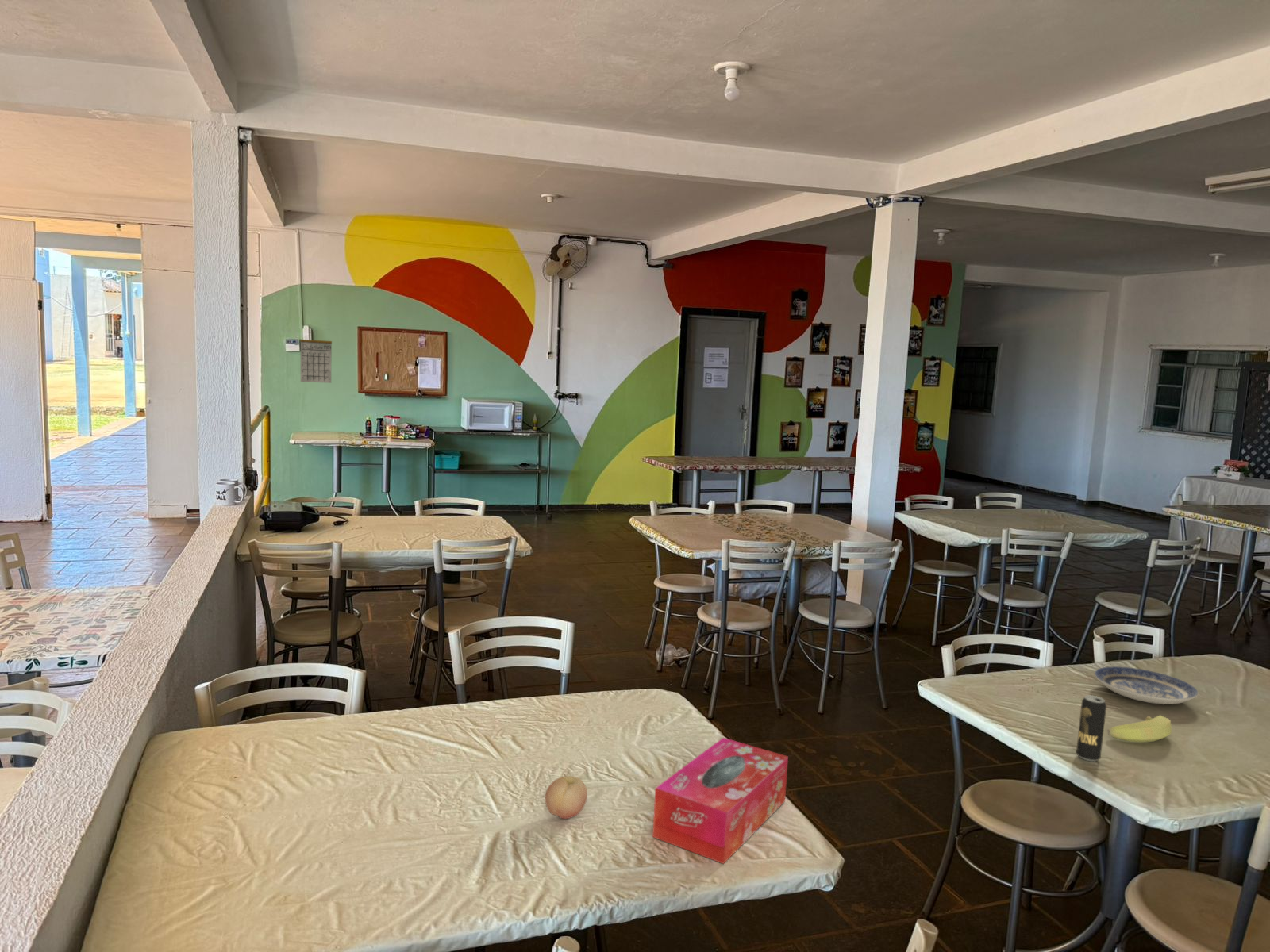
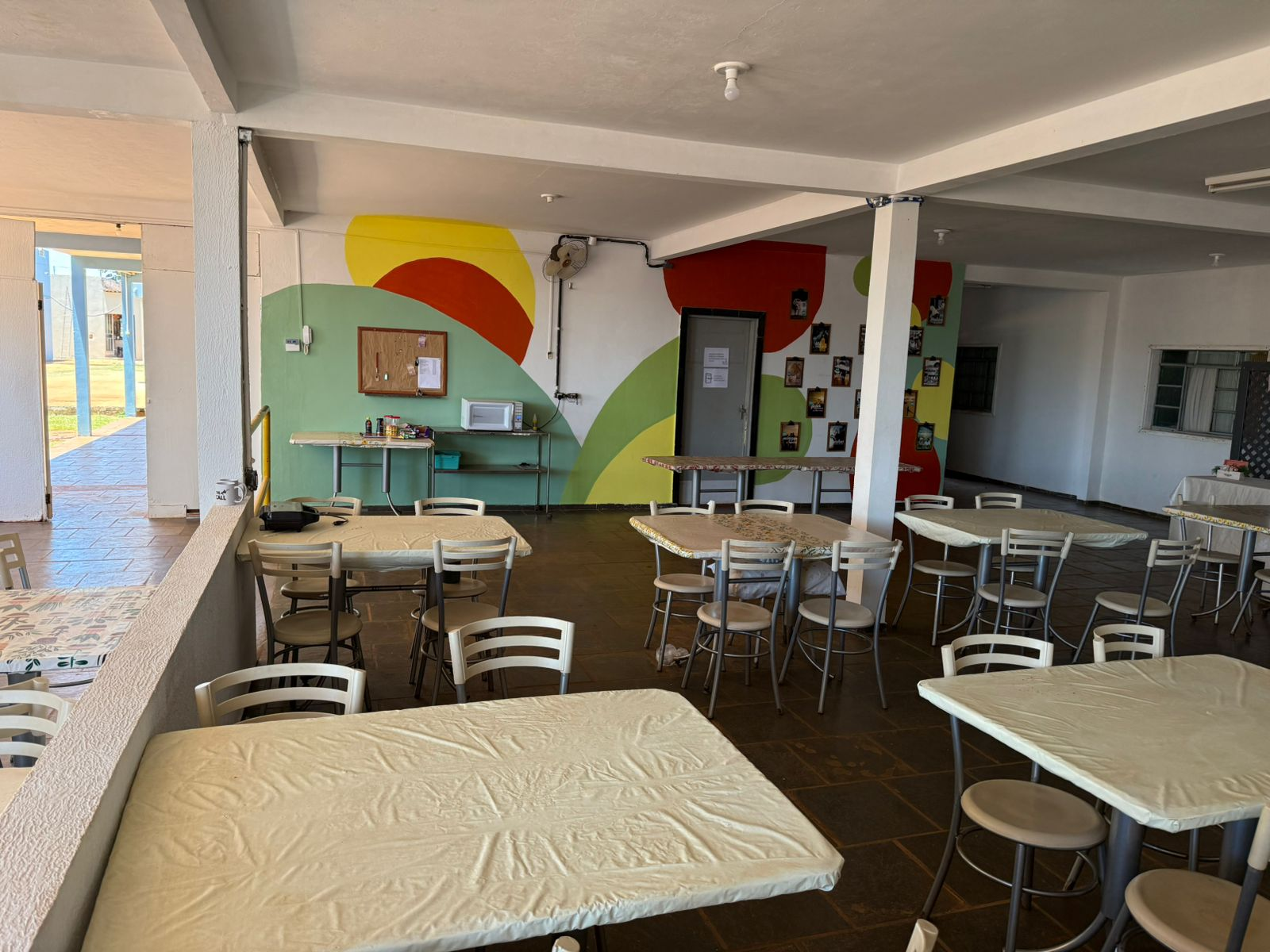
- beverage can (1091, 726)
- fruit (566, 797)
- plate (1144, 688)
- banana (1141, 724)
- calendar (316, 356)
- tissue box (723, 795)
